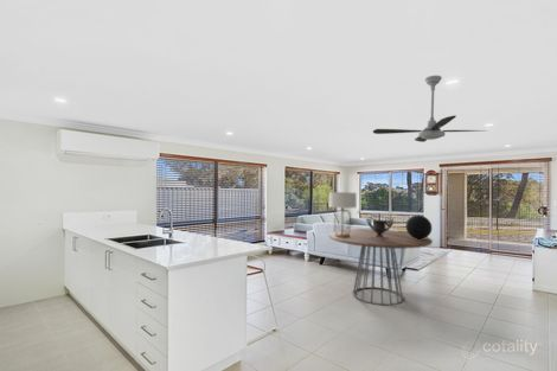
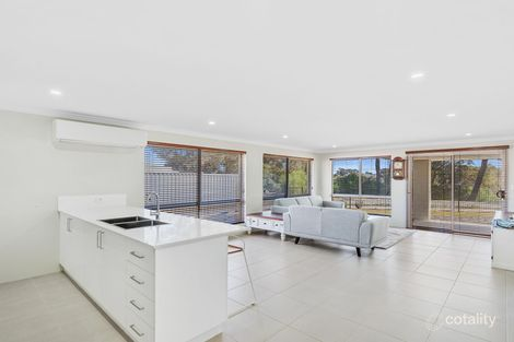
- decorative globe (418, 226)
- lamp (341, 213)
- ceiling fan (431, 107)
- decorative urn (379, 228)
- dining table (380, 266)
